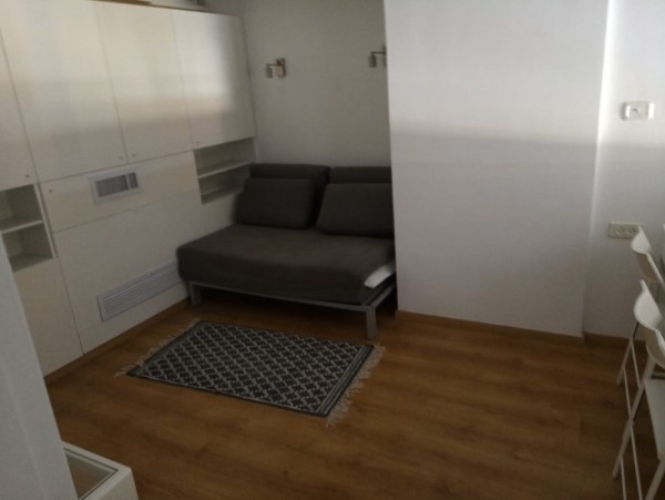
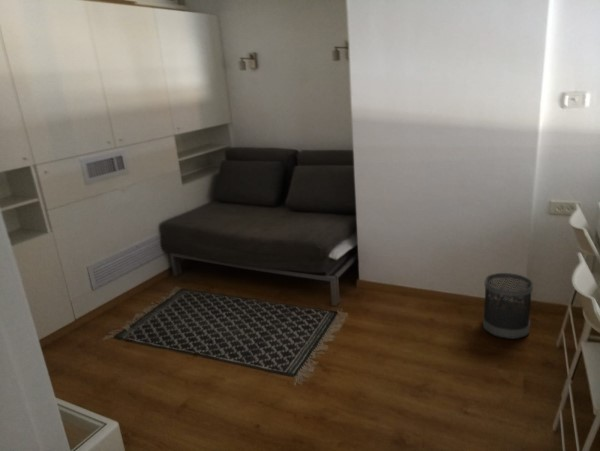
+ wastebasket (507, 304)
